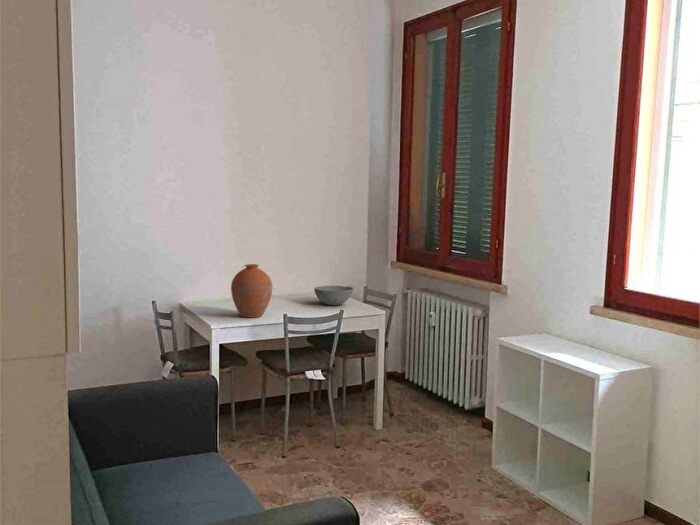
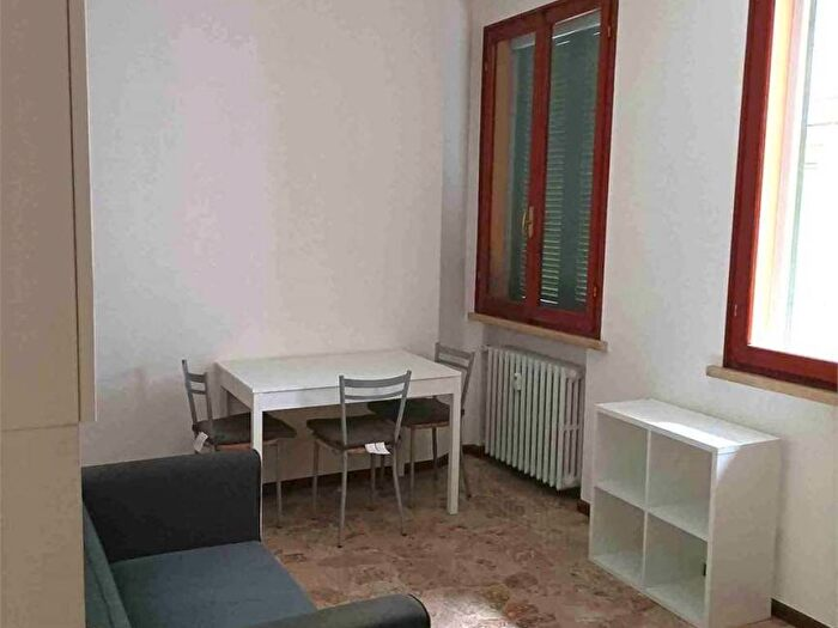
- bowl (333, 295)
- vase (251, 290)
